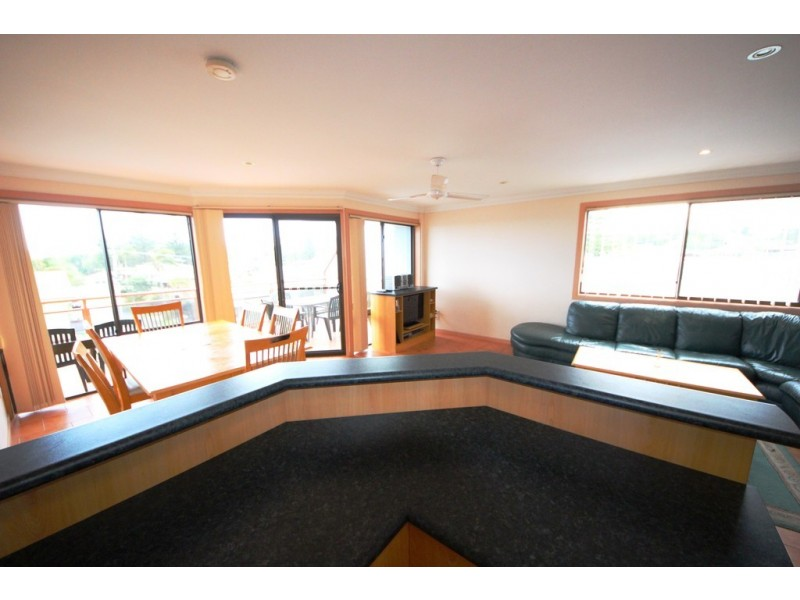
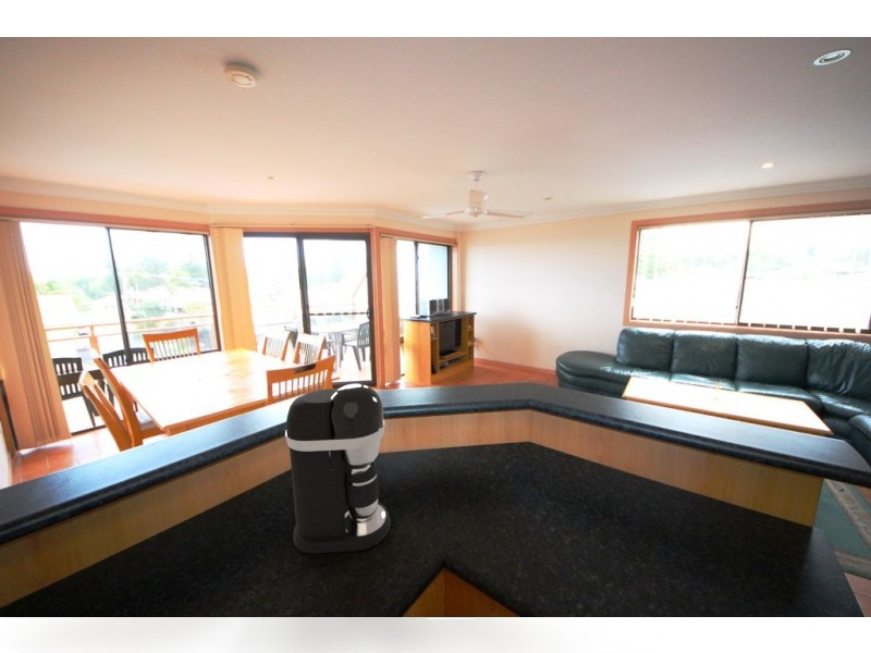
+ coffee maker (339, 459)
